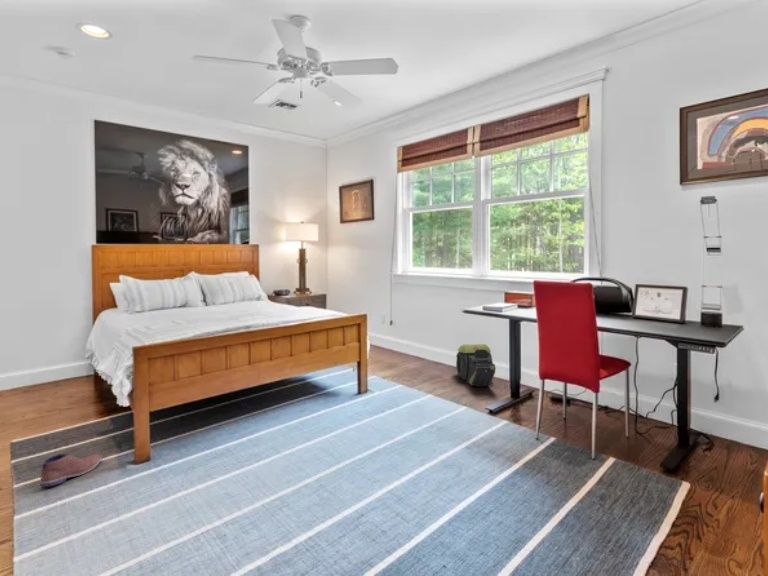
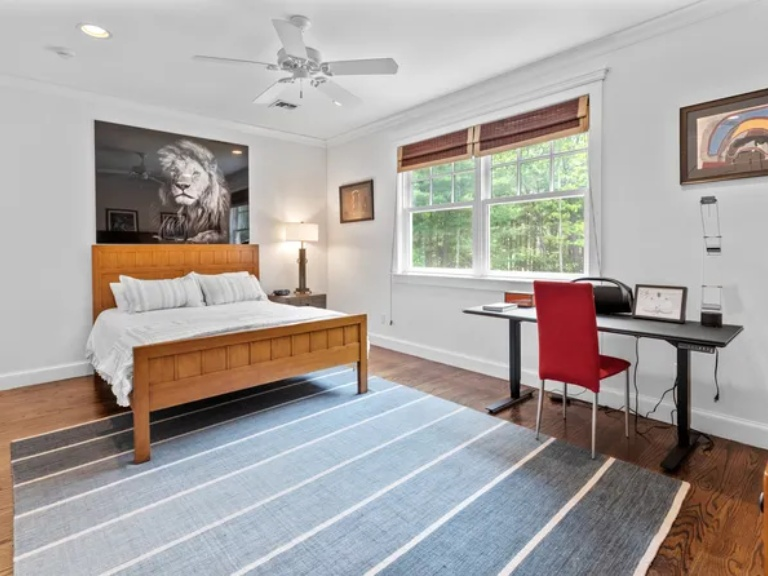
- backpack (477, 364)
- shoe (72, 463)
